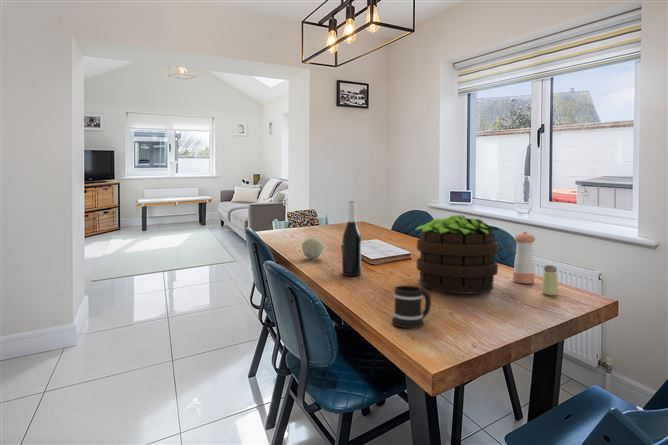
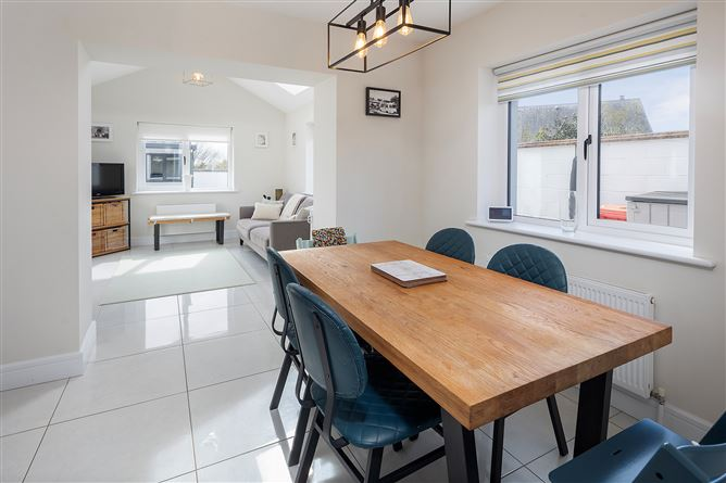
- saltshaker (549, 279)
- pepper shaker (524, 256)
- mug (412, 305)
- fruit (312, 248)
- wine bottle (351, 237)
- potted plant (456, 250)
